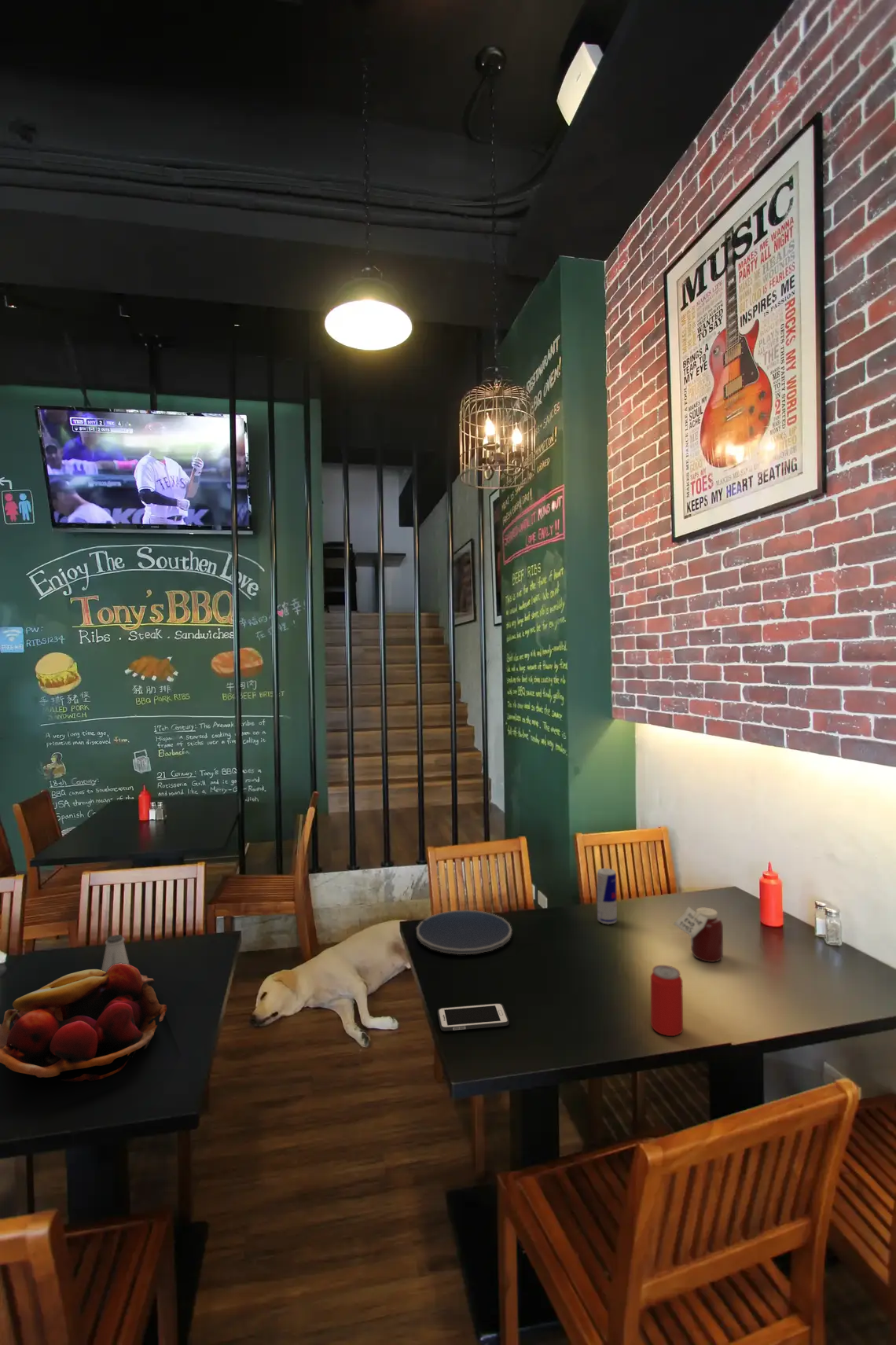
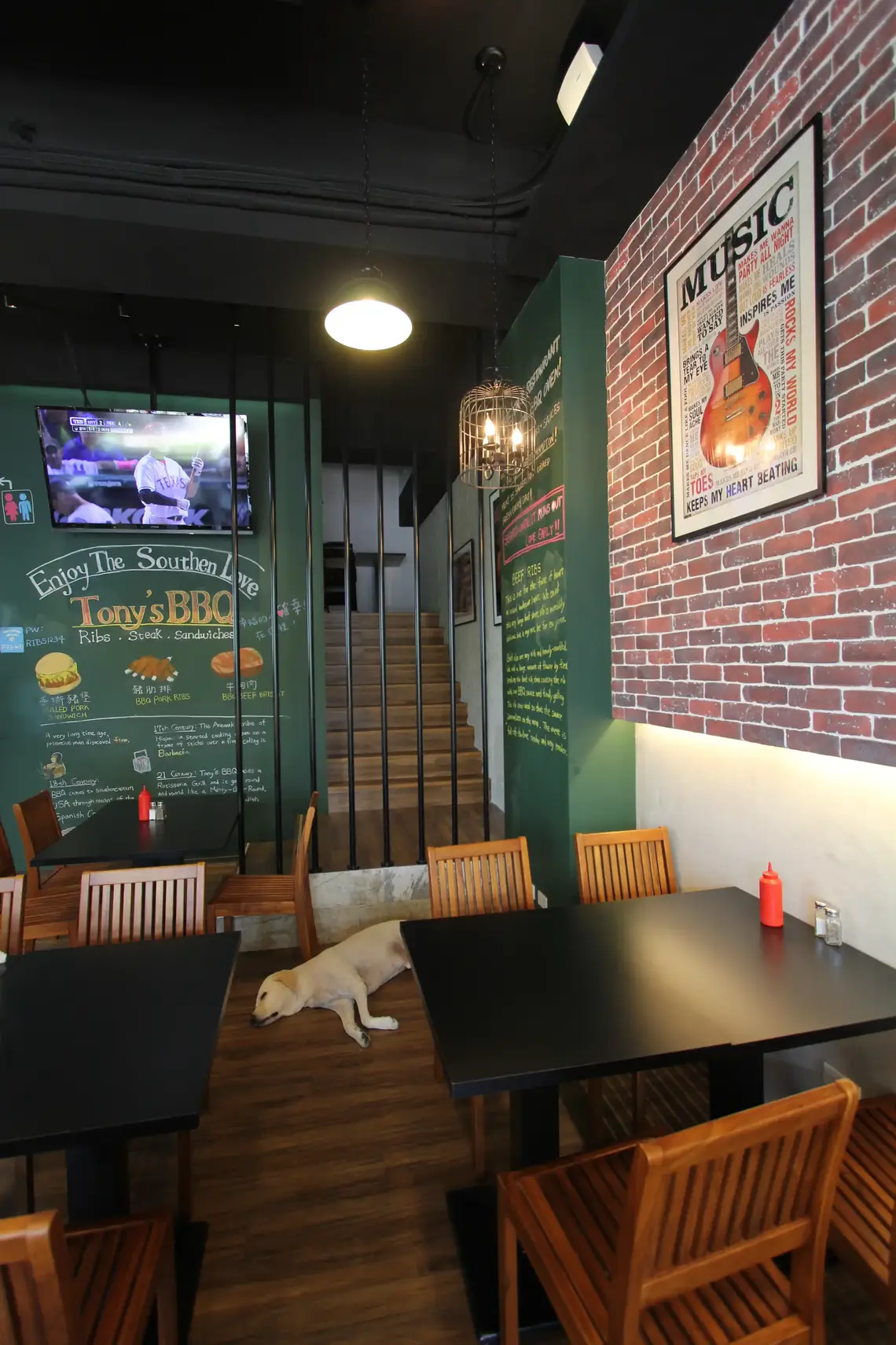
- plate (464, 932)
- beverage can (666, 999)
- beverage can (607, 895)
- cell phone (472, 1016)
- saltshaker (115, 956)
- jar (701, 934)
- fruit basket (82, 1016)
